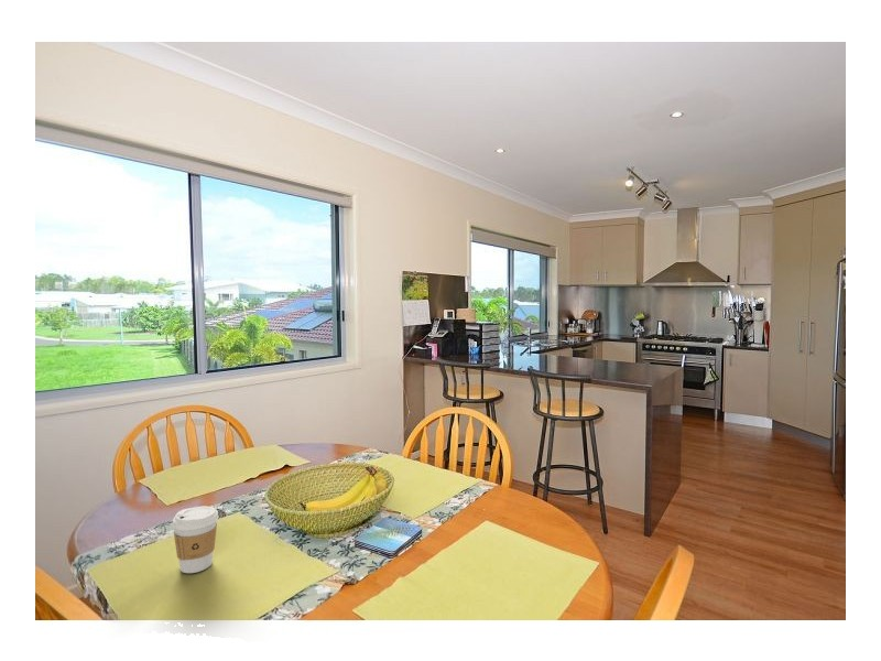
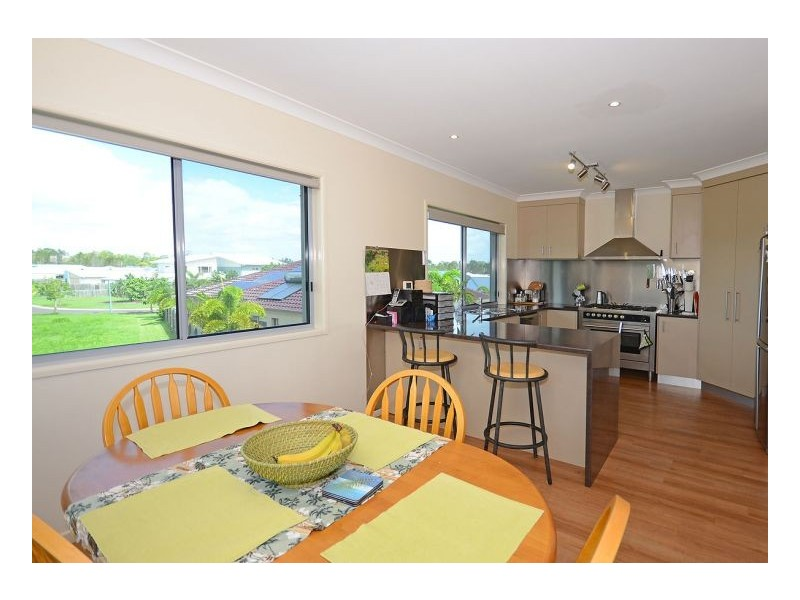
- coffee cup (196, 538)
